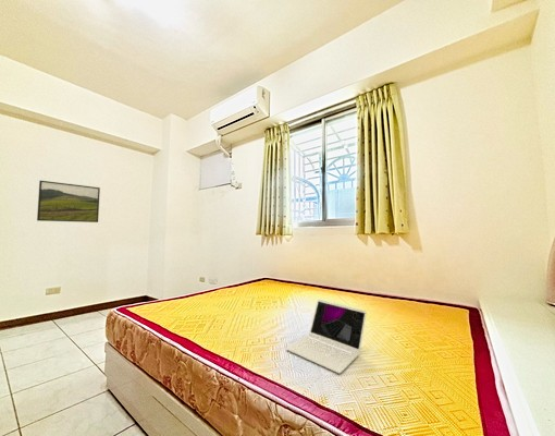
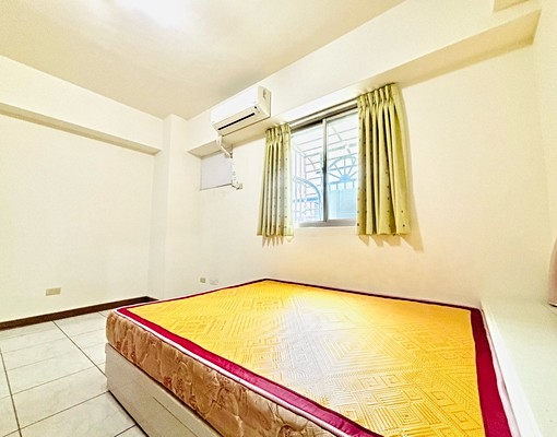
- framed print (71, 203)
- laptop (326, 327)
